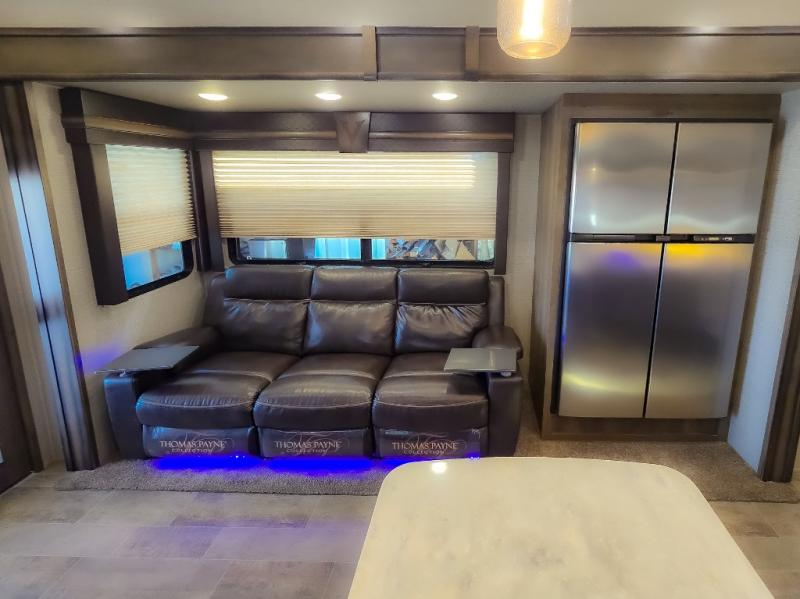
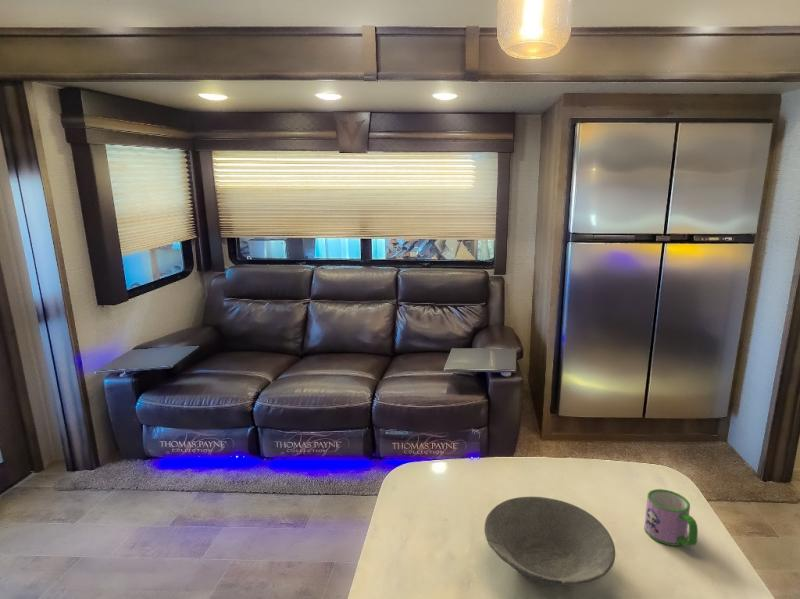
+ mug (672, 520)
+ bowl (546, 549)
